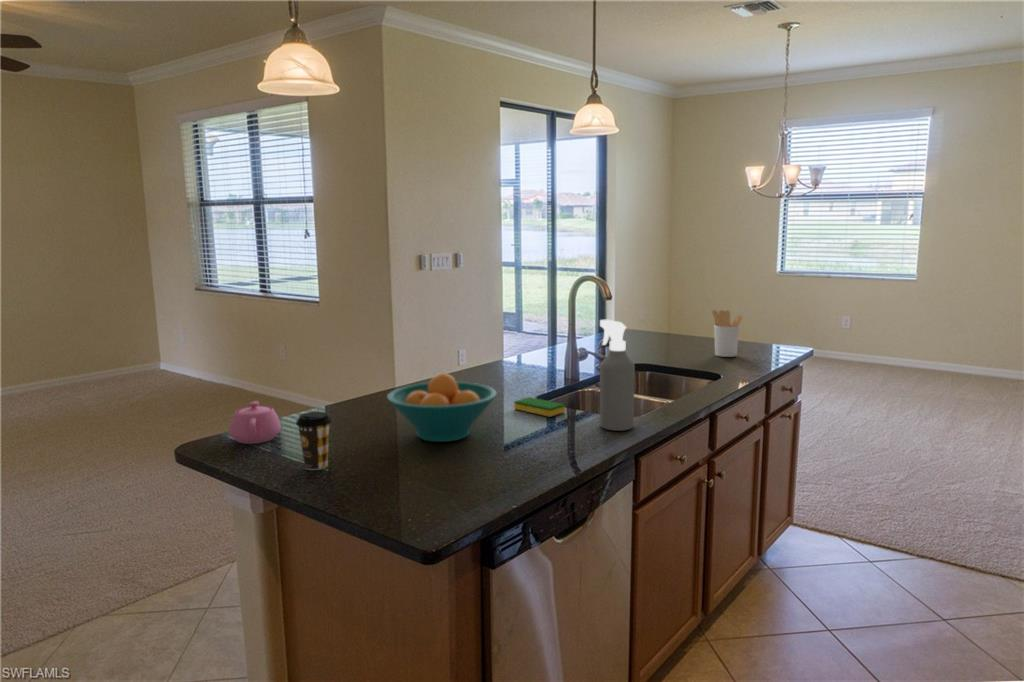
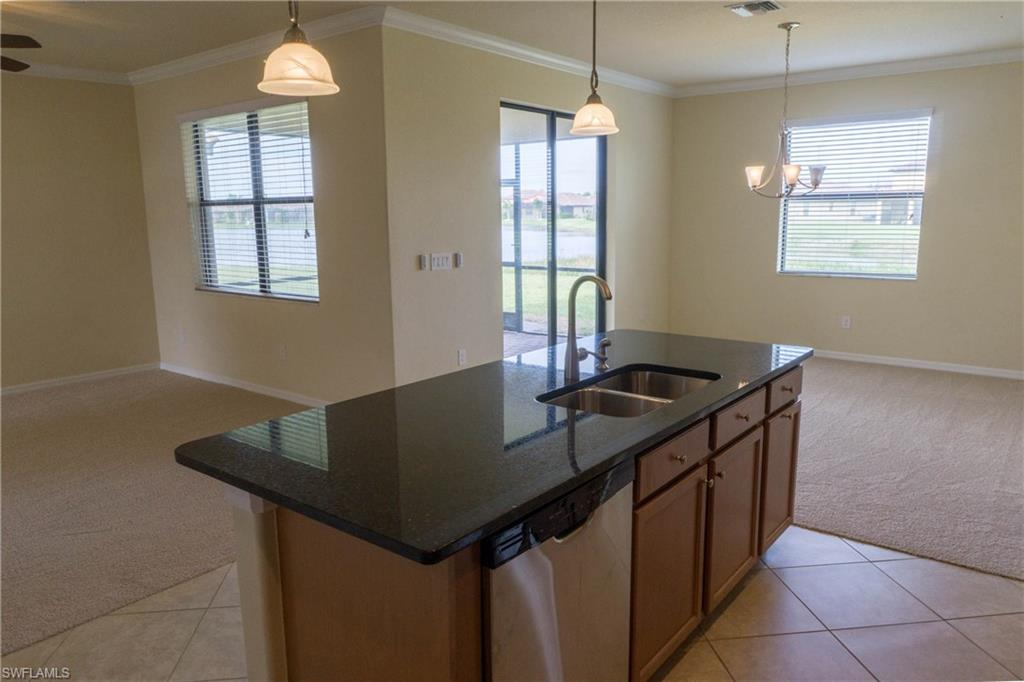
- spray bottle (614, 374)
- teapot (255, 420)
- utensil holder (724, 332)
- coffee cup (315, 440)
- dish sponge (539, 406)
- fruit bowl (442, 404)
